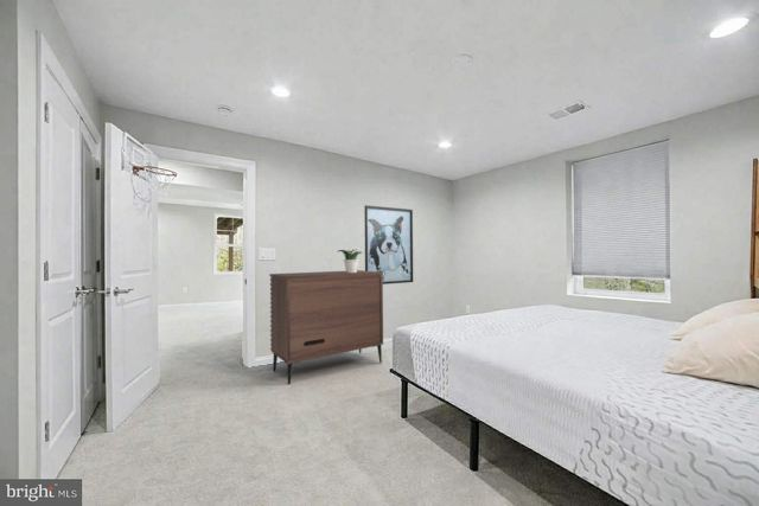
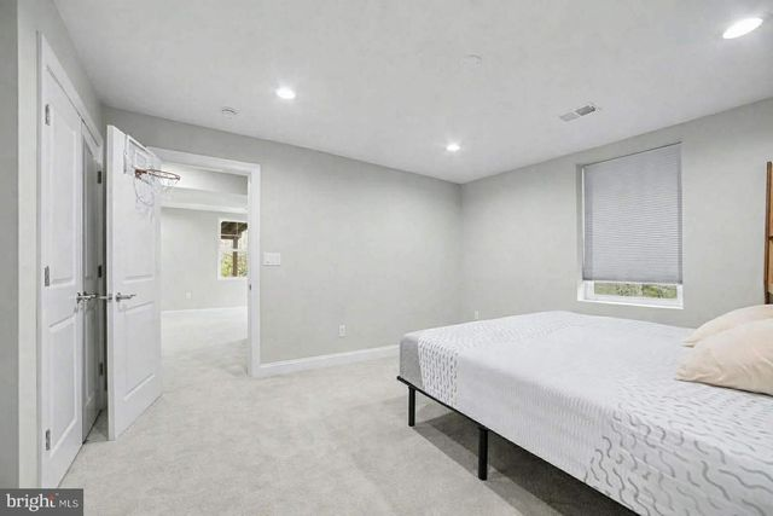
- dresser (327, 319)
- potted plant (349, 261)
- wall art (389, 245)
